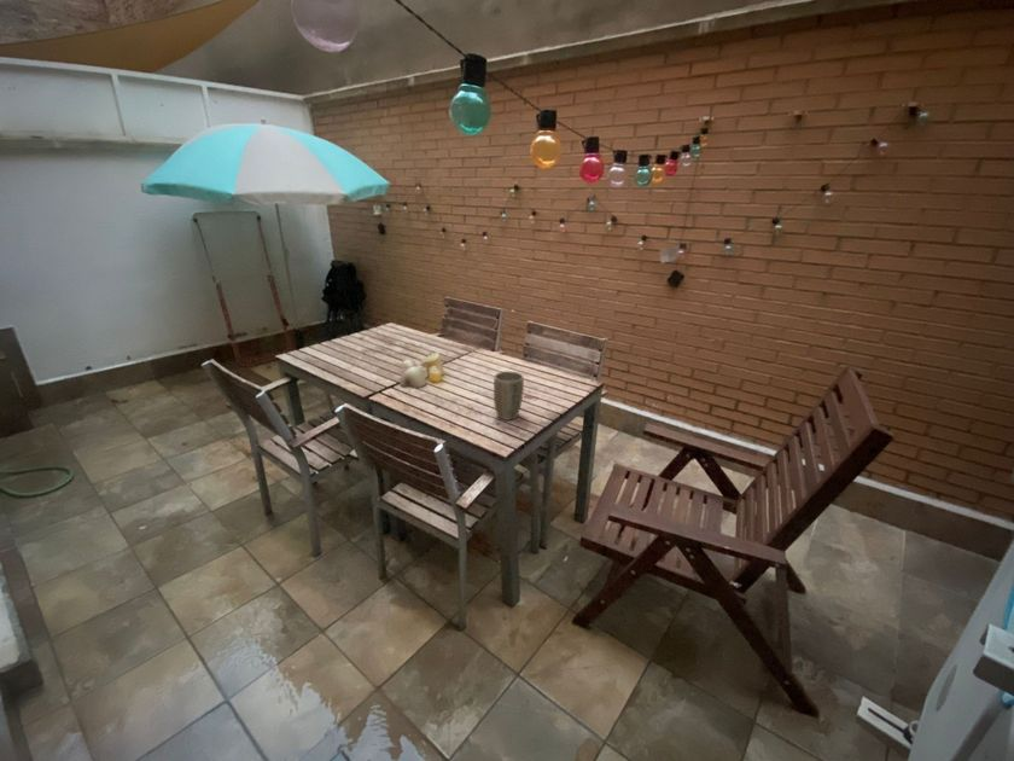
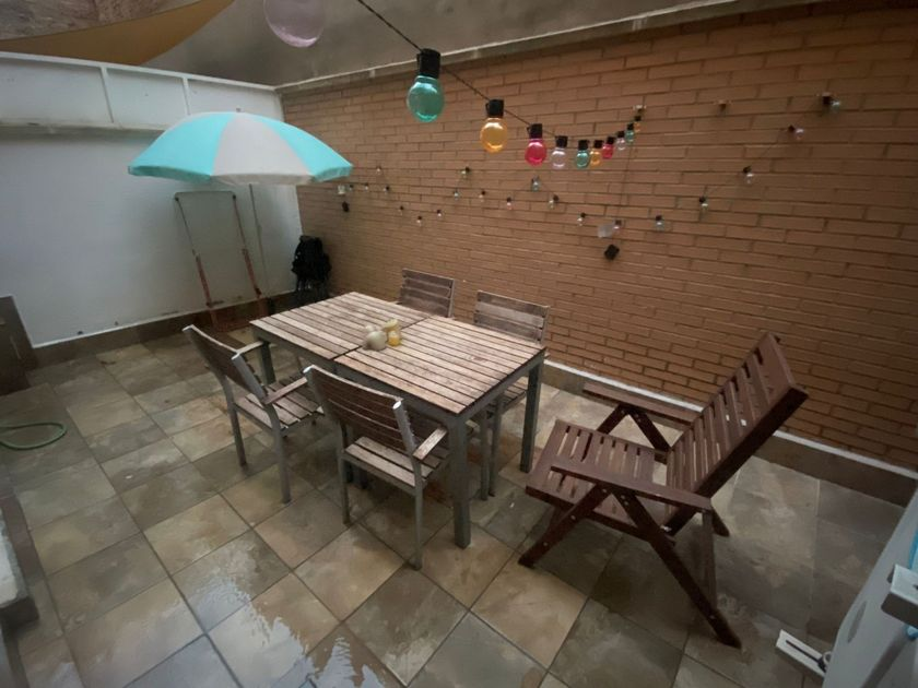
- plant pot (508, 396)
